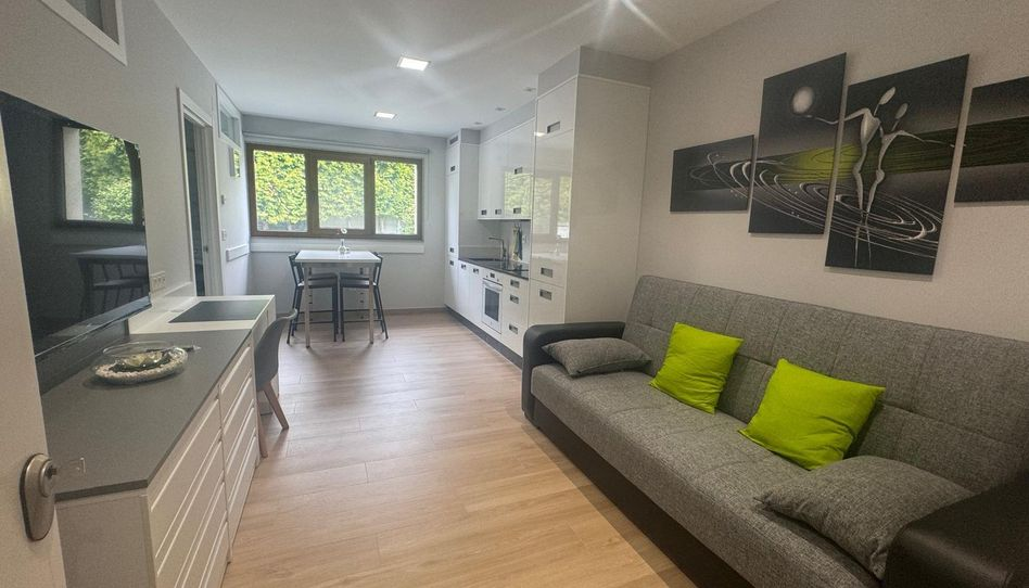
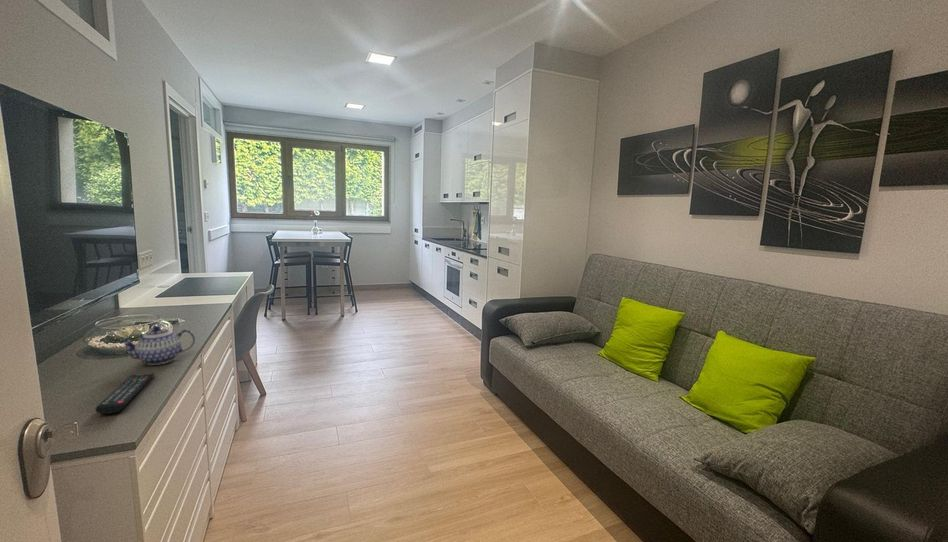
+ teapot (159, 343)
+ remote control (128, 391)
